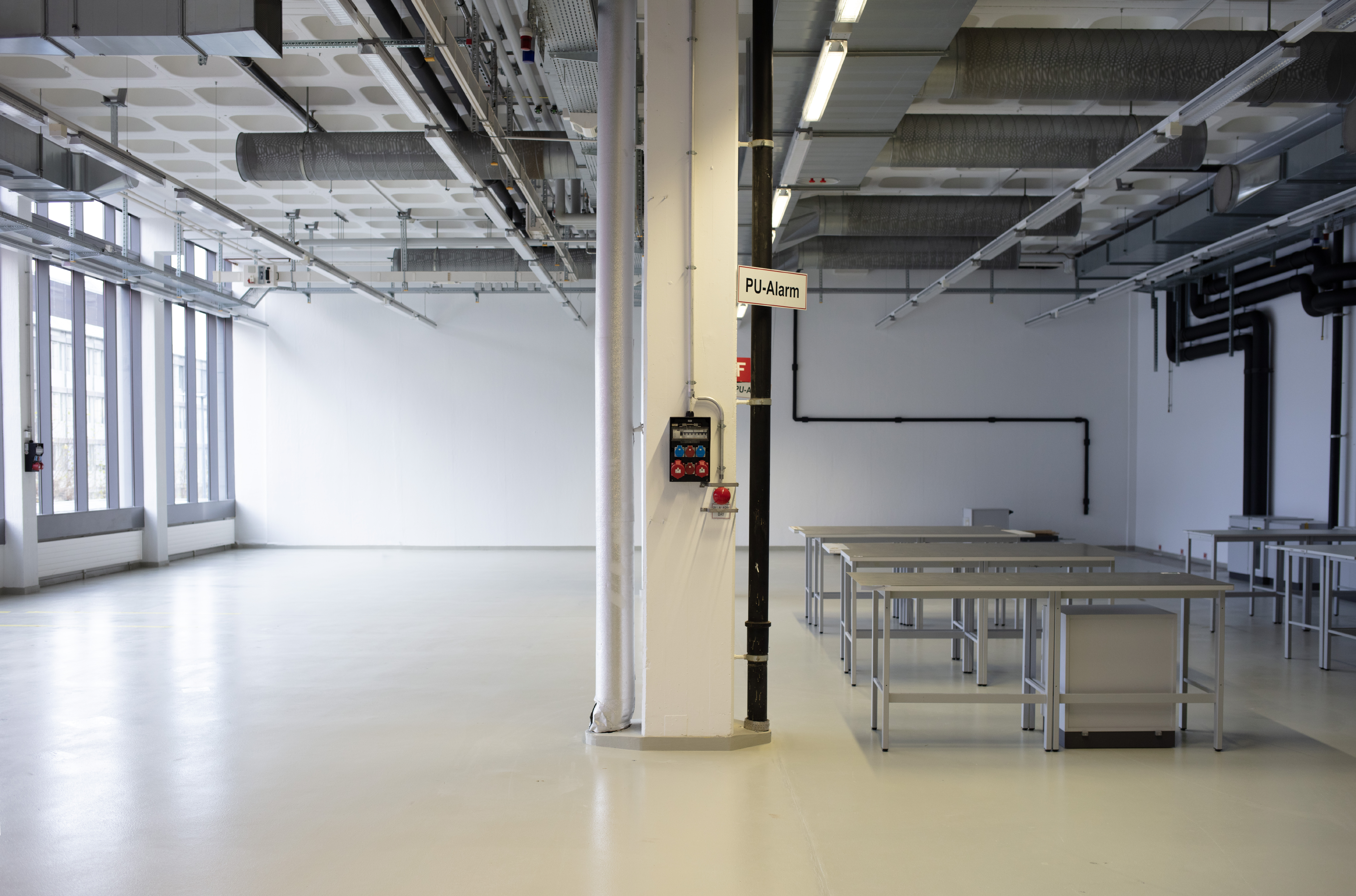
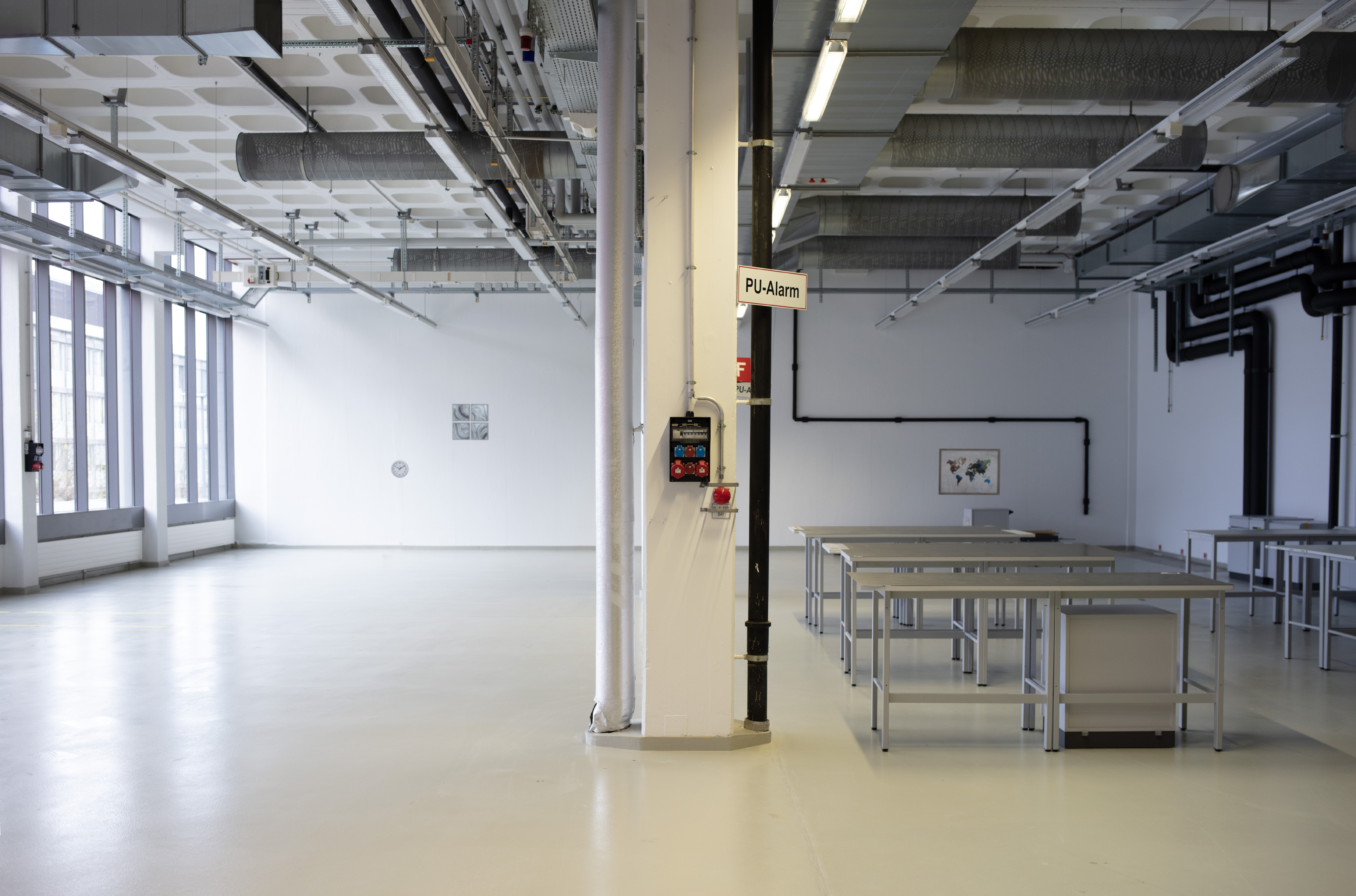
+ wall art (471, 422)
+ wall clock (400, 469)
+ wall art (969, 472)
